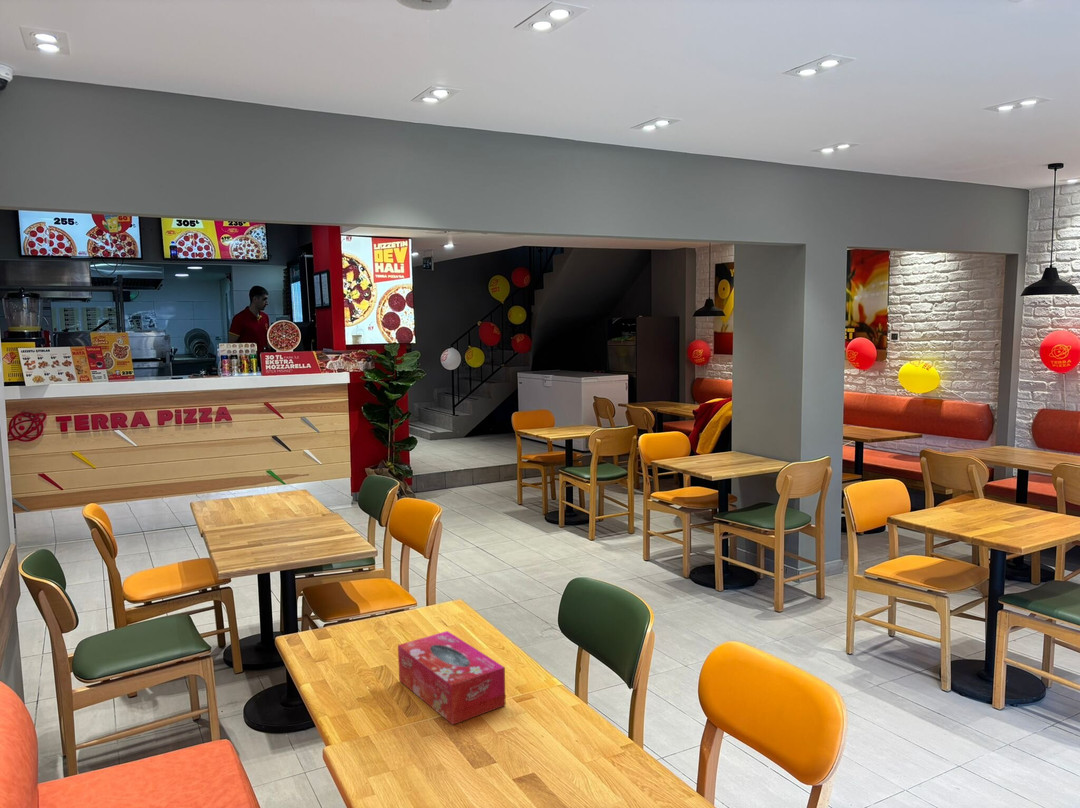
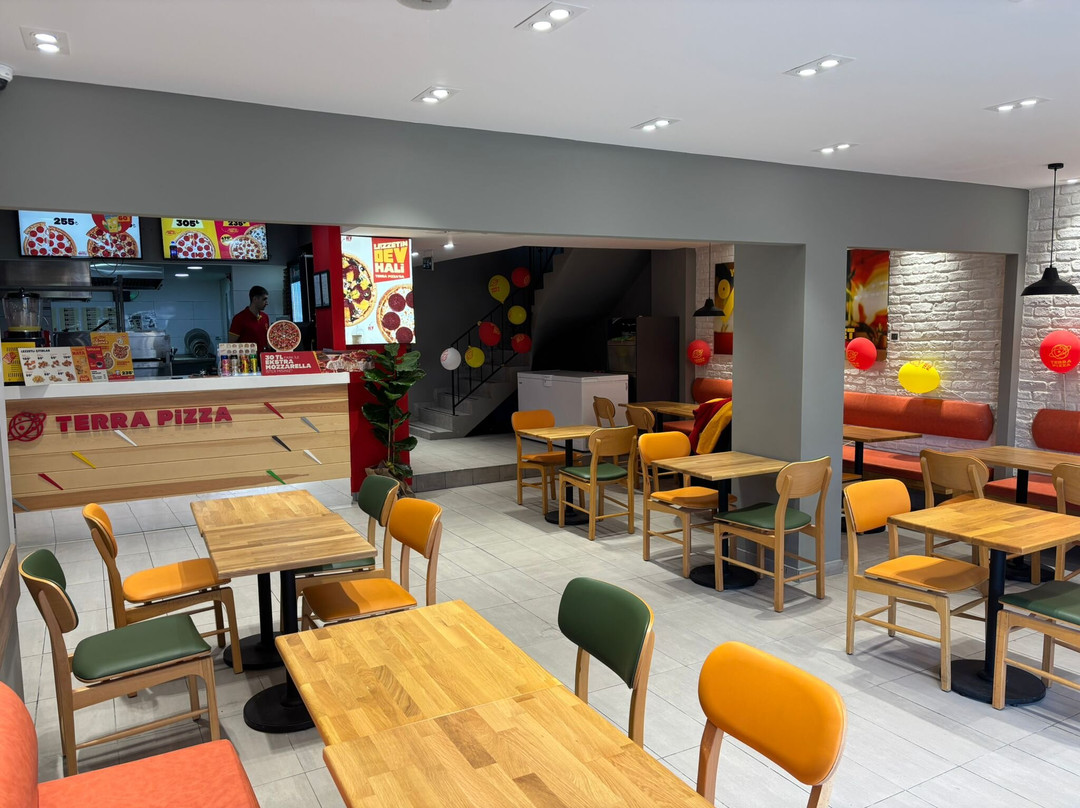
- tissue box (449, 674)
